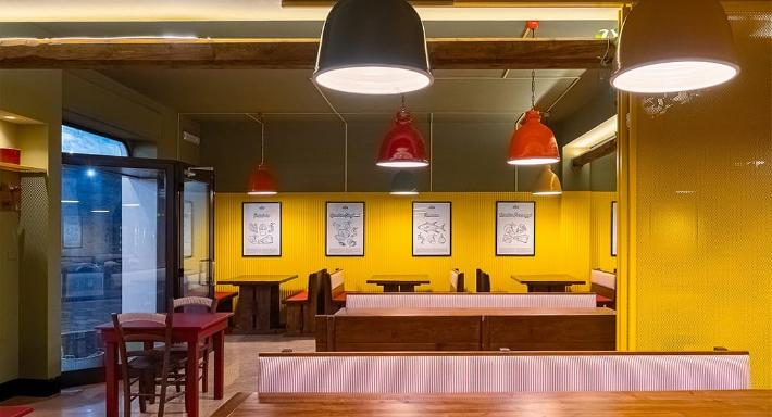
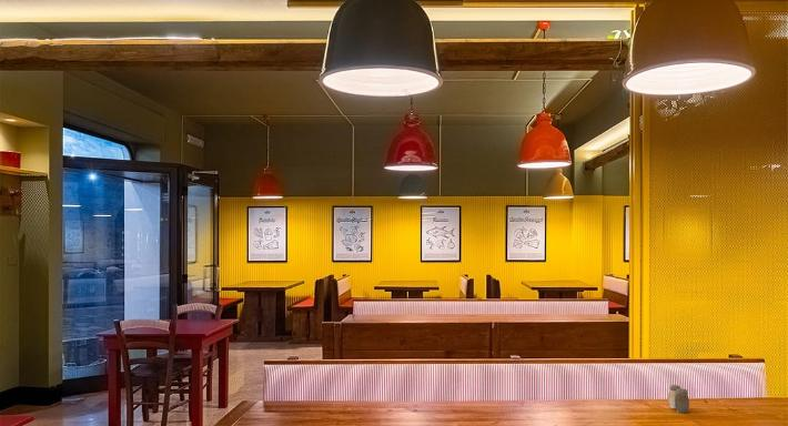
+ salt and pepper shaker (678, 398)
